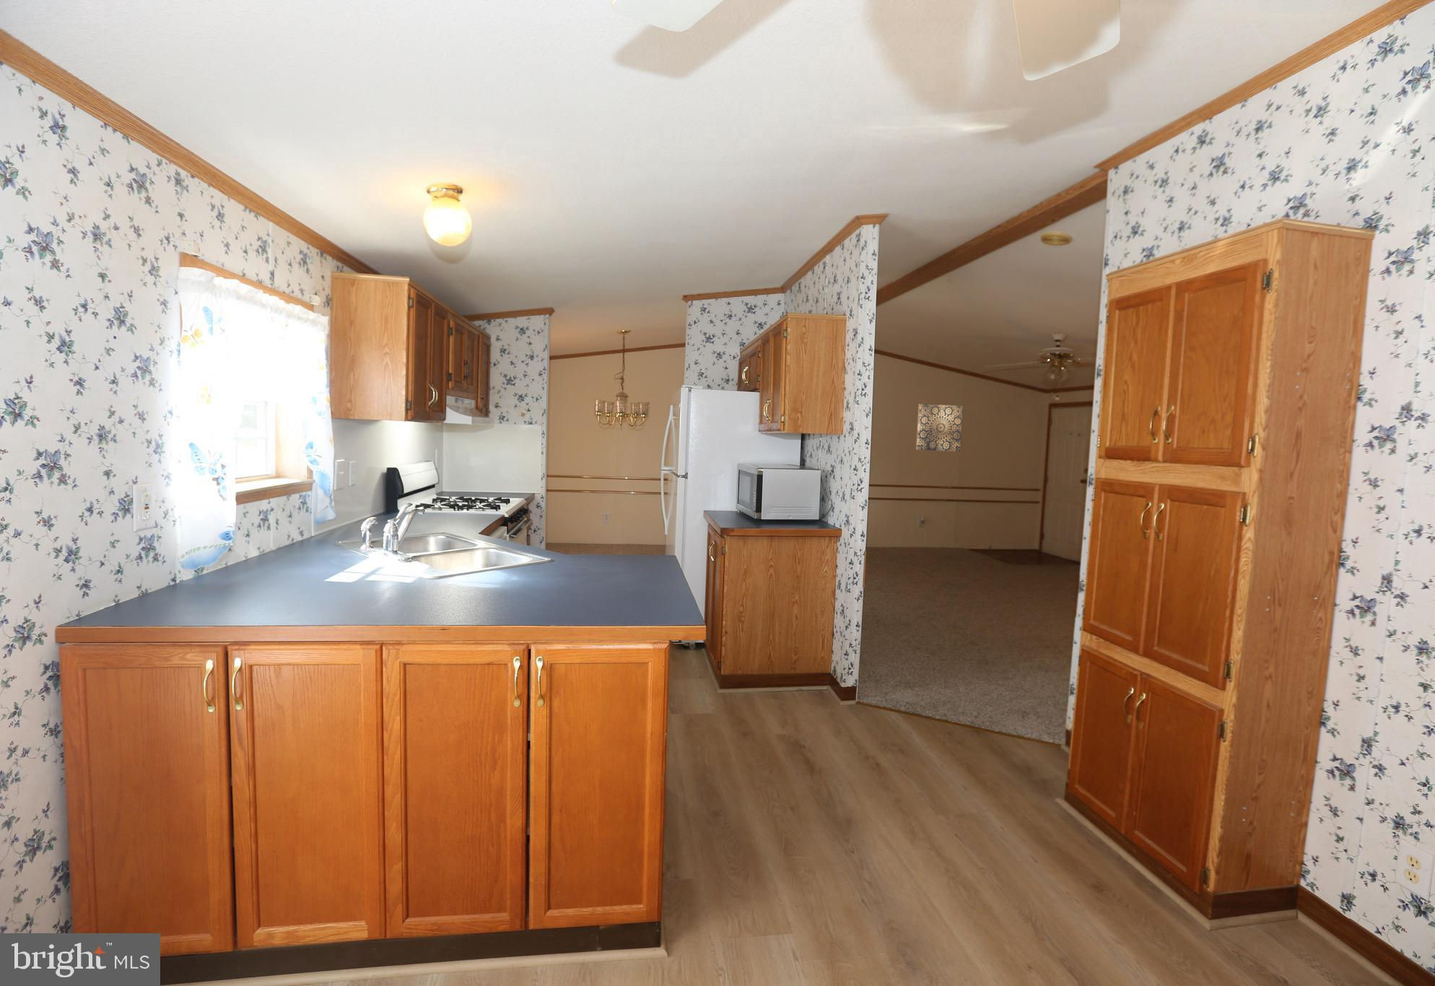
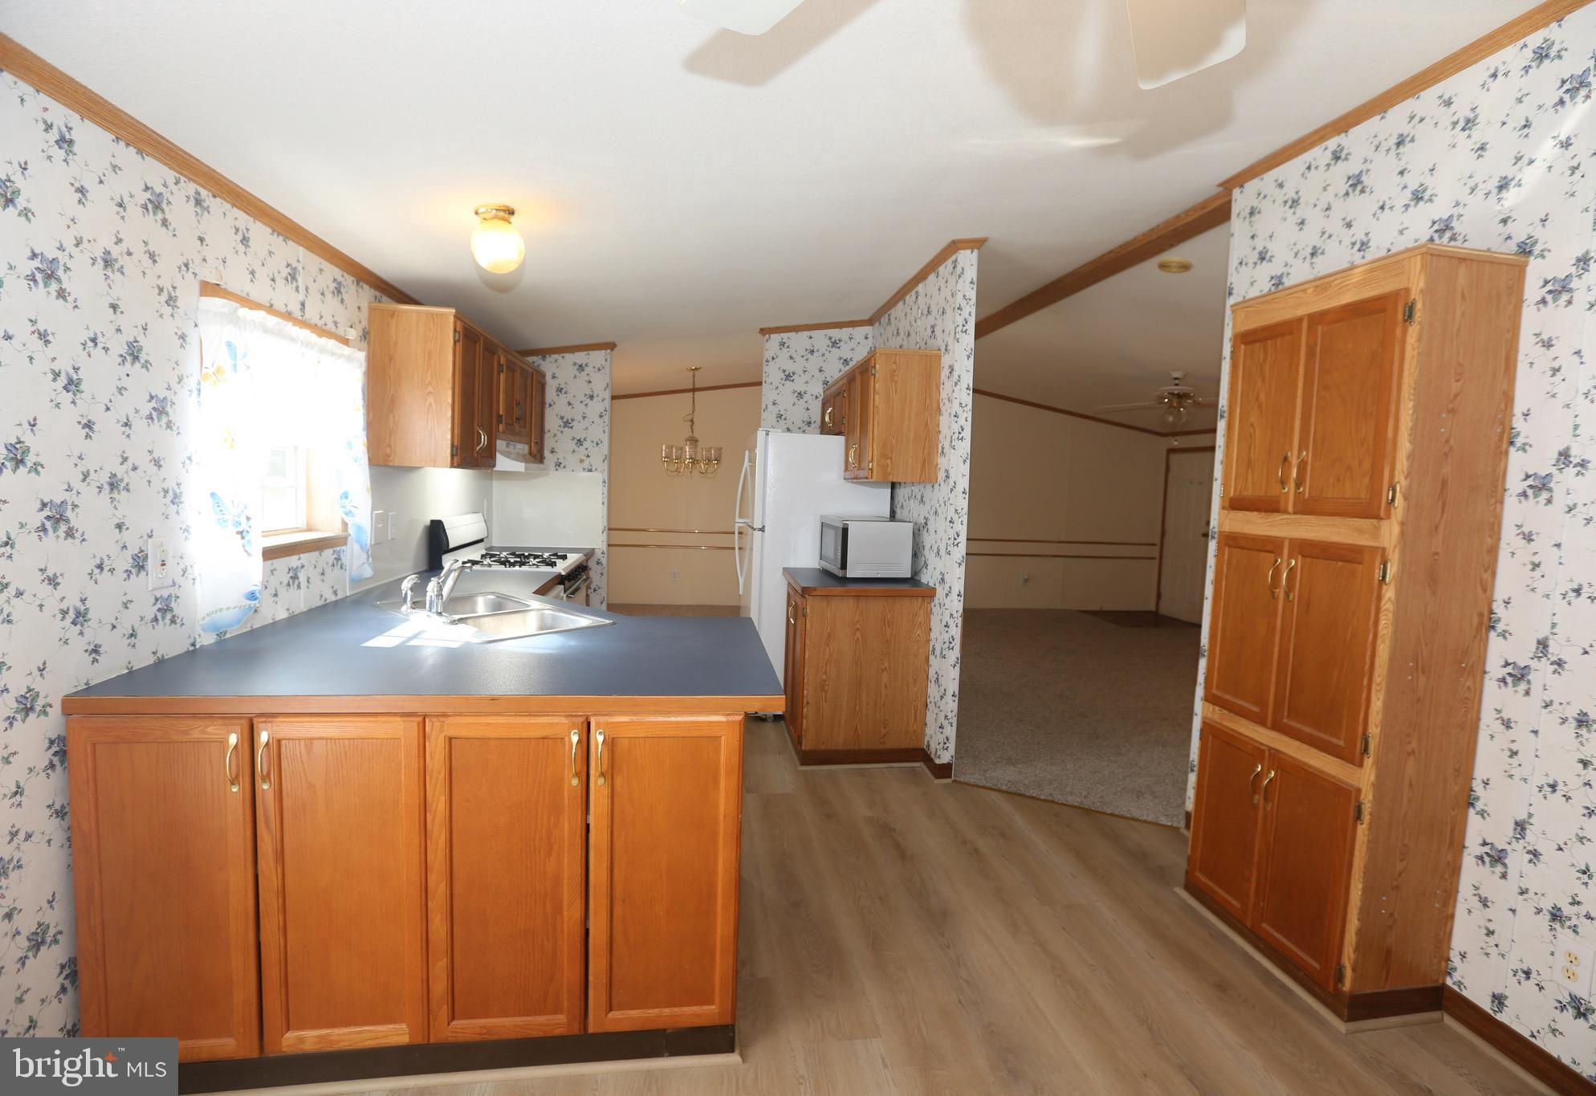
- wall art (939, 428)
